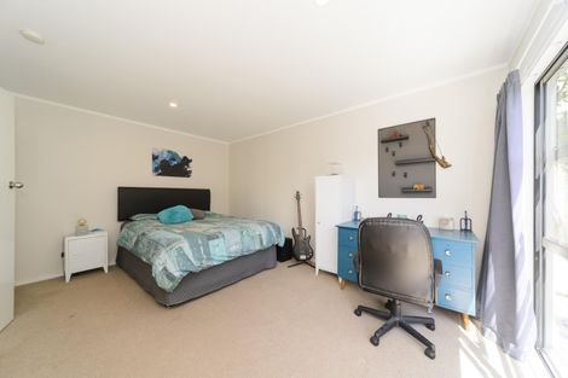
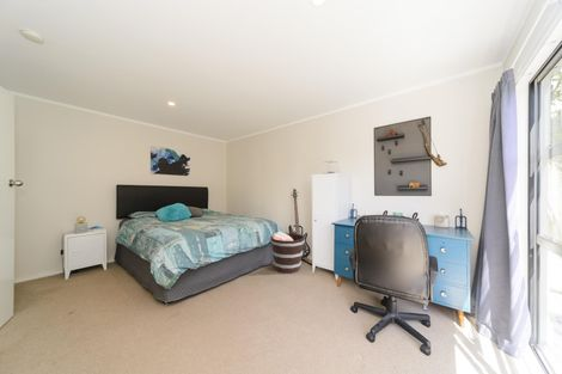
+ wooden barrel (287, 250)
